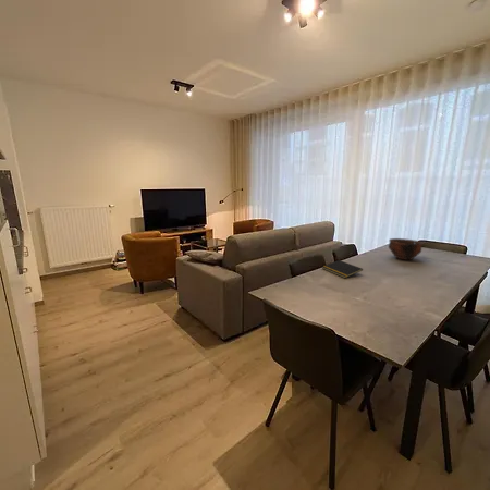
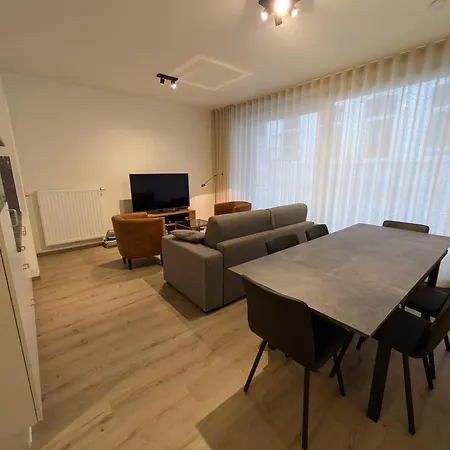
- notepad (341, 268)
- bowl (404, 249)
